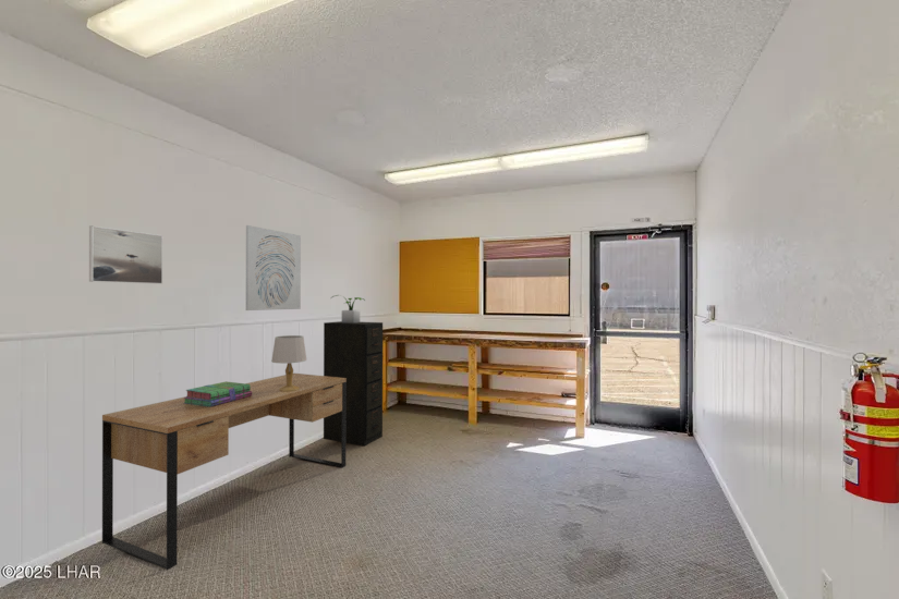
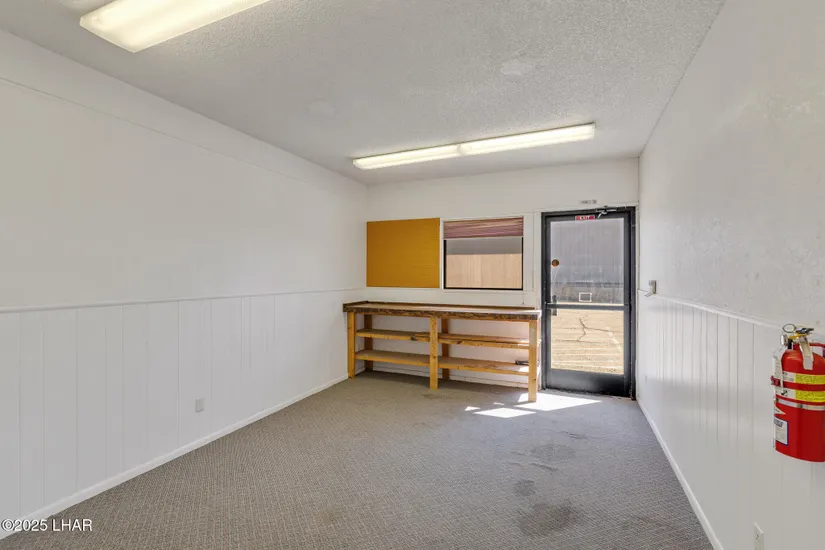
- table lamp (289, 363)
- stack of books (219, 392)
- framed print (127, 256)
- potted plant (349, 308)
- wall art (275, 270)
- desk (228, 444)
- filing cabinet (354, 380)
